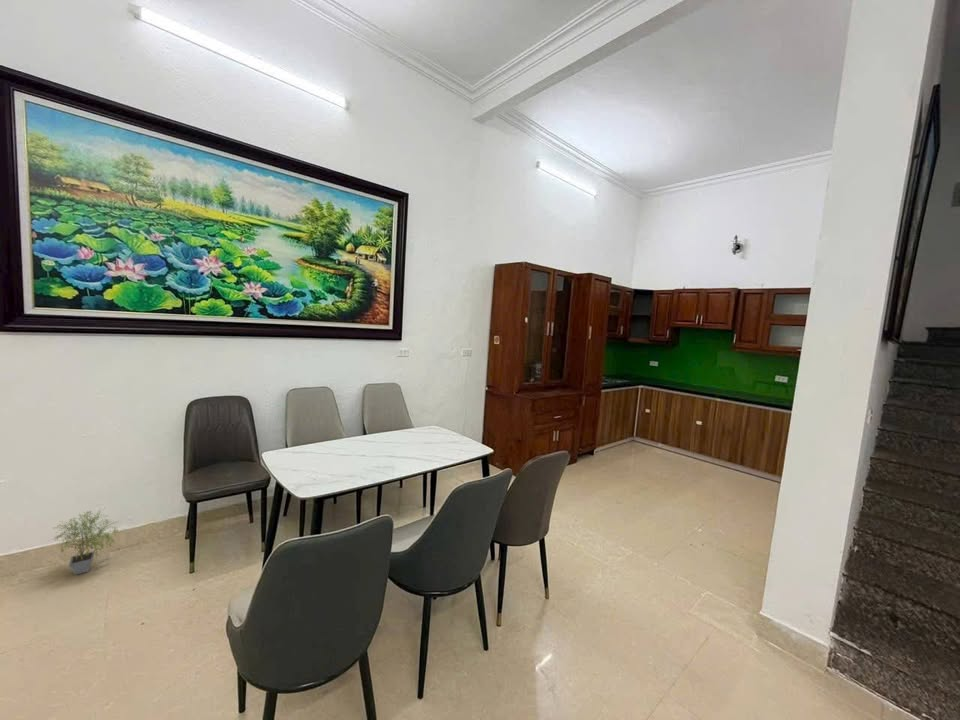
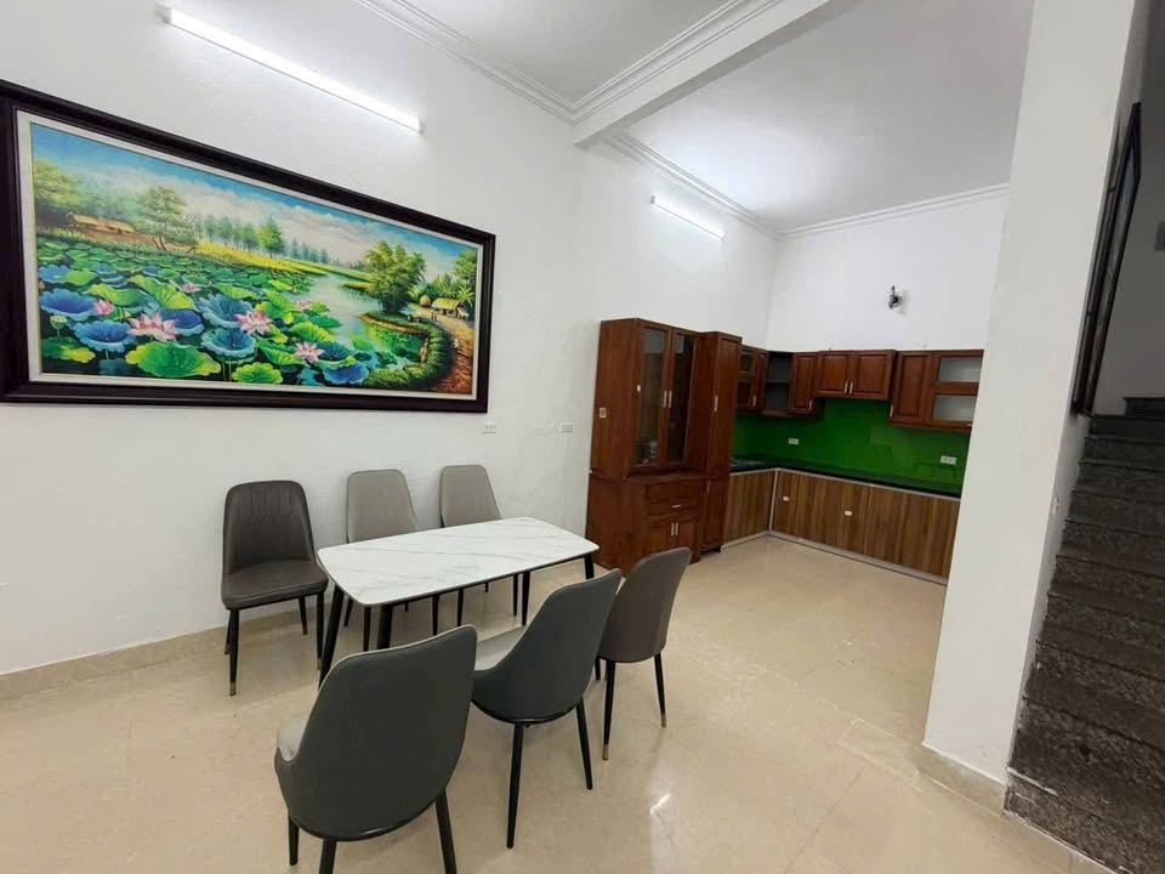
- potted plant (86, 538)
